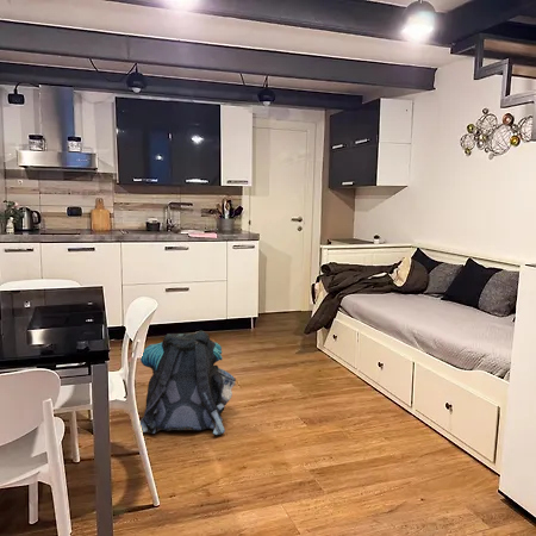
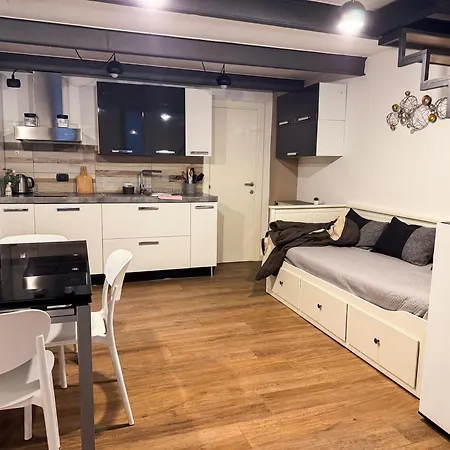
- backpack (187, 375)
